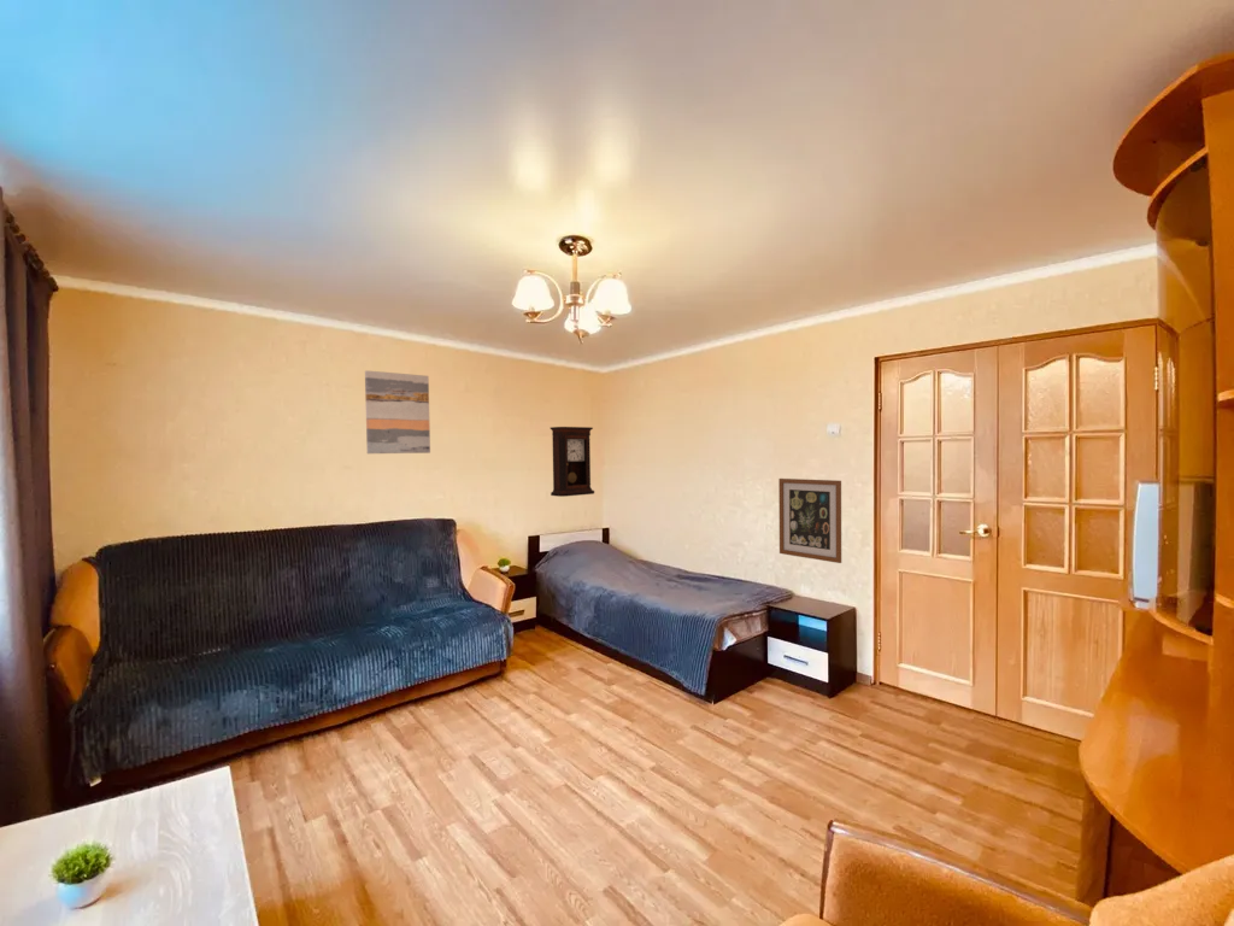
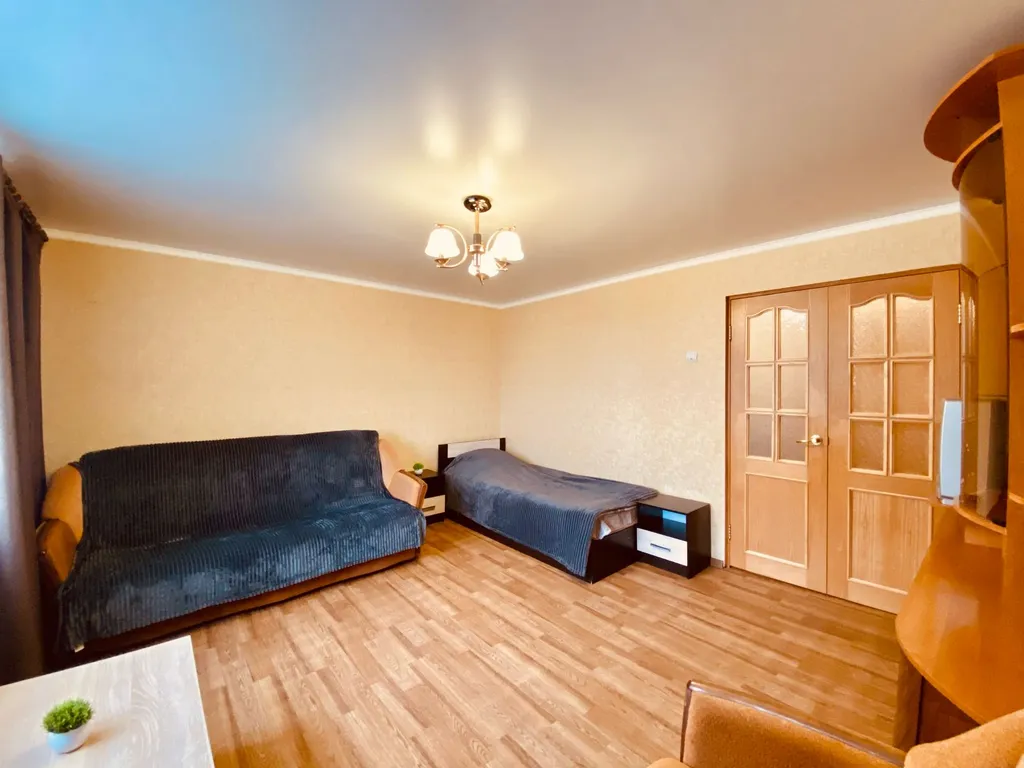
- pendulum clock (574, 461)
- wall art (398, 412)
- wall art (809, 518)
